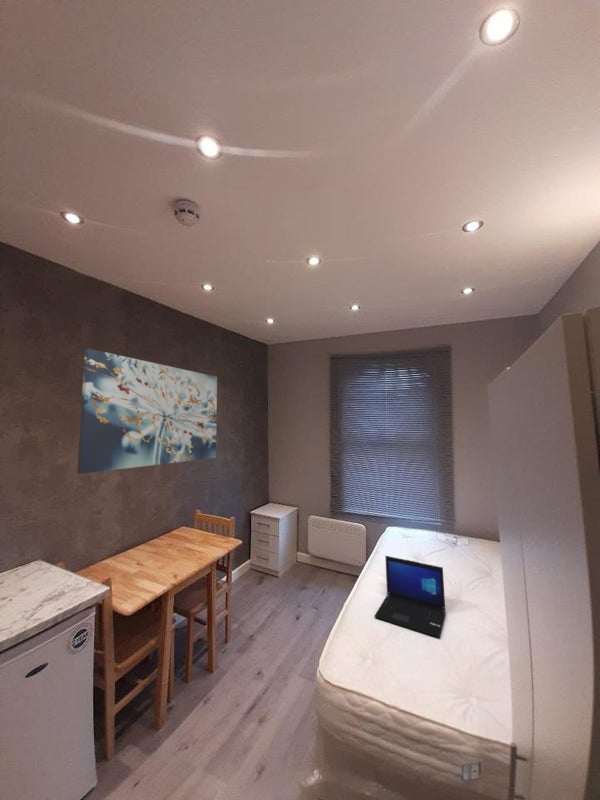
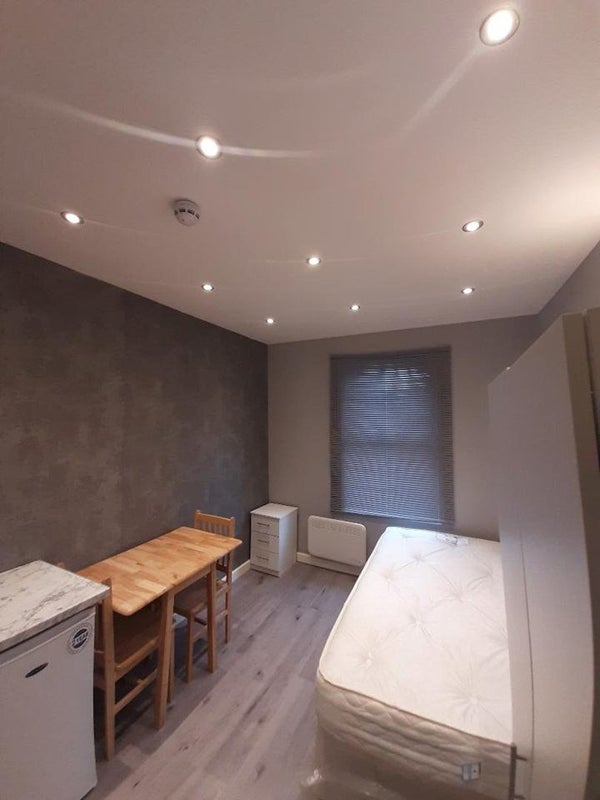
- wall art (163, 414)
- laptop (409, 592)
